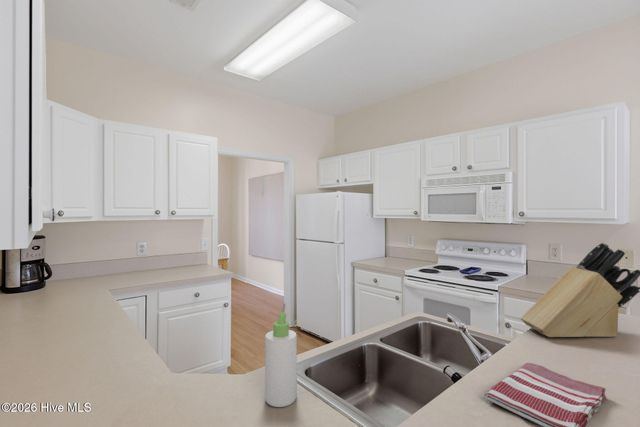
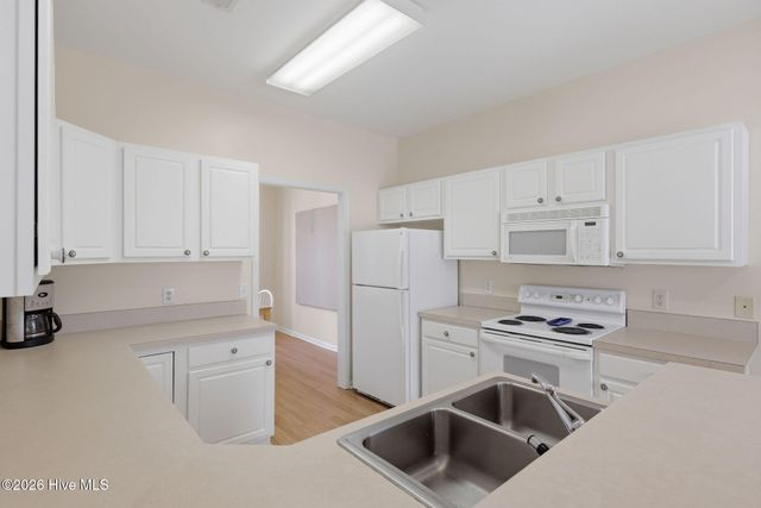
- bottle (281, 352)
- dish towel (545, 393)
- knife block (580, 287)
